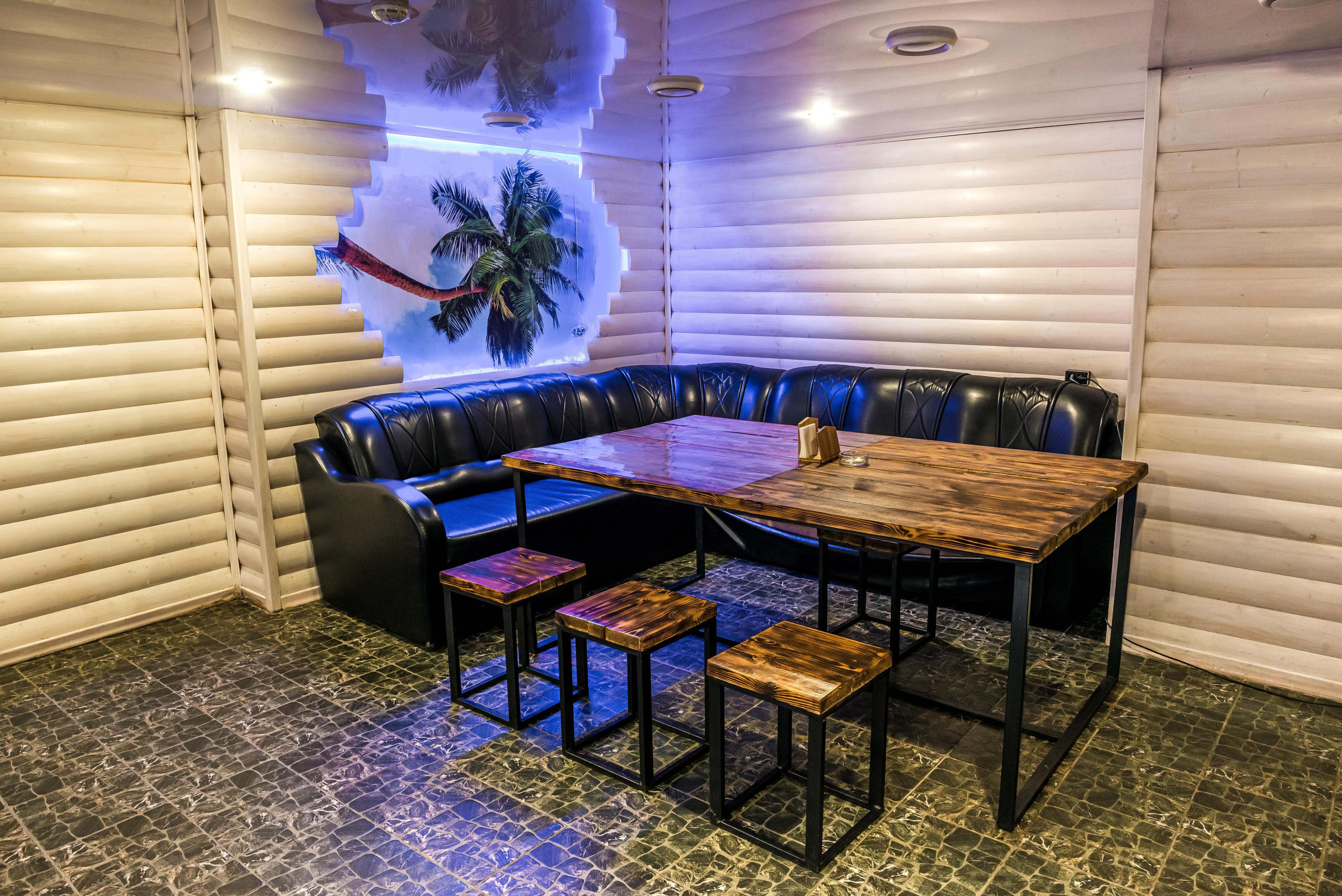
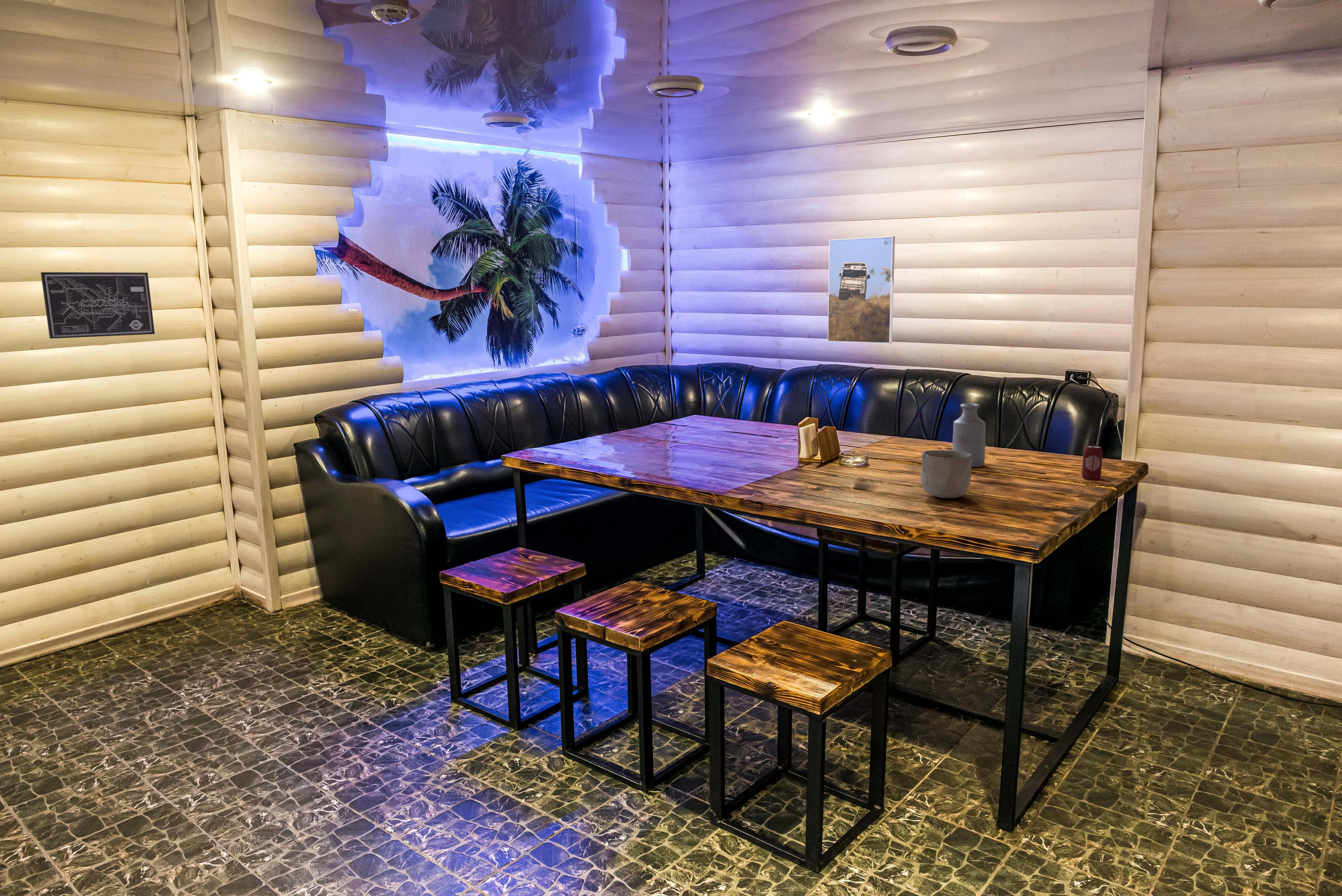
+ bowl (946, 474)
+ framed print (860, 290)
+ wall art (100, 304)
+ beverage can (1092, 462)
+ bottle (969, 435)
